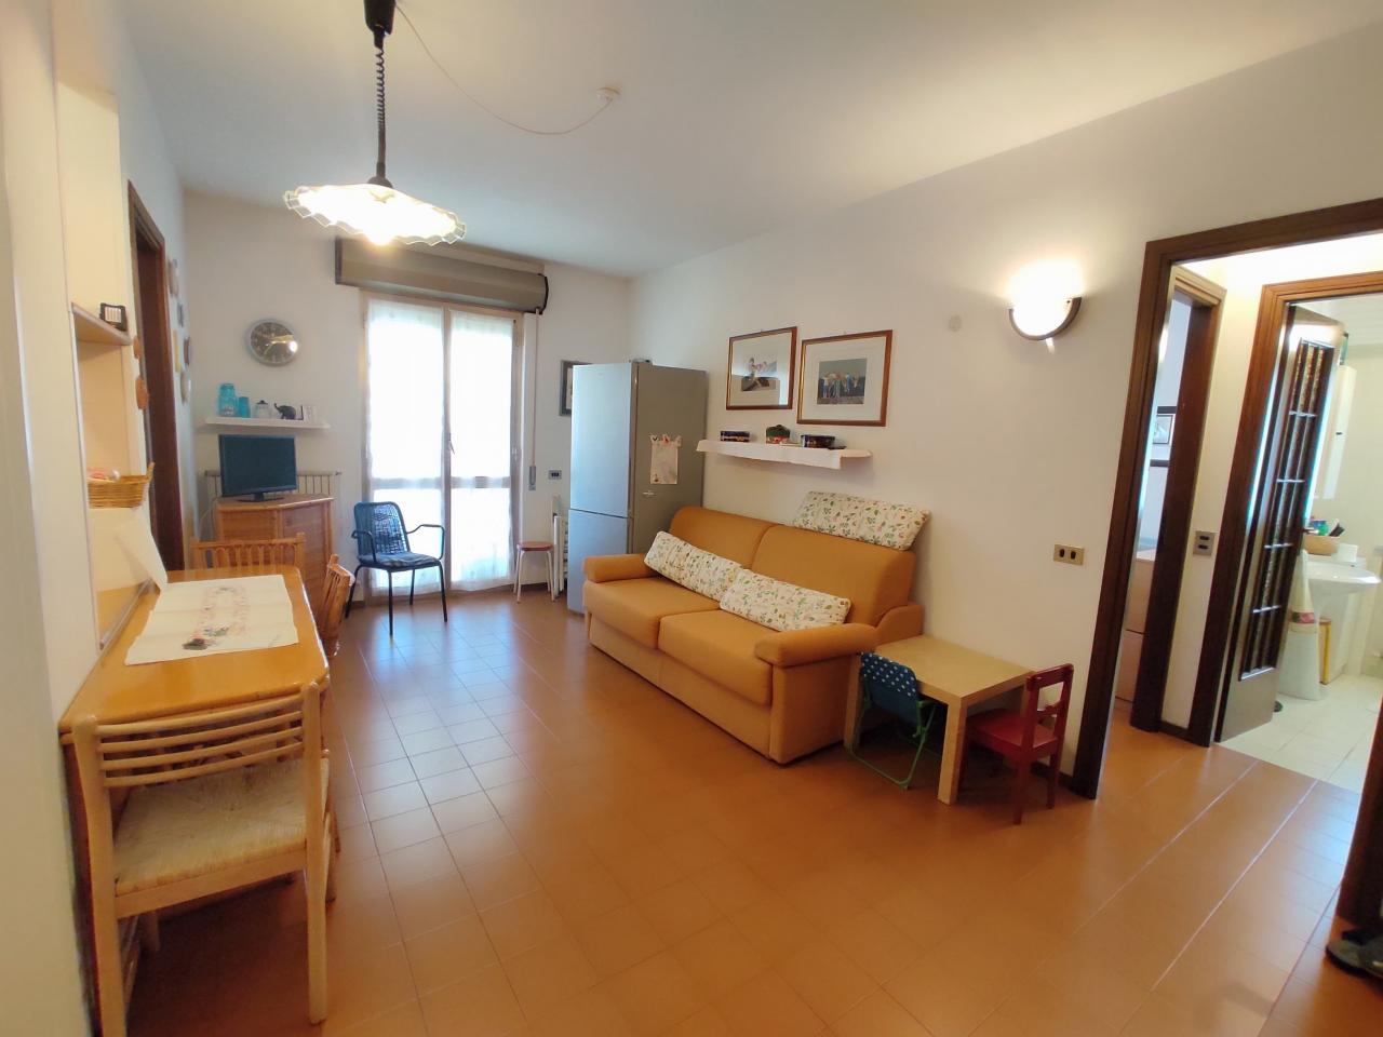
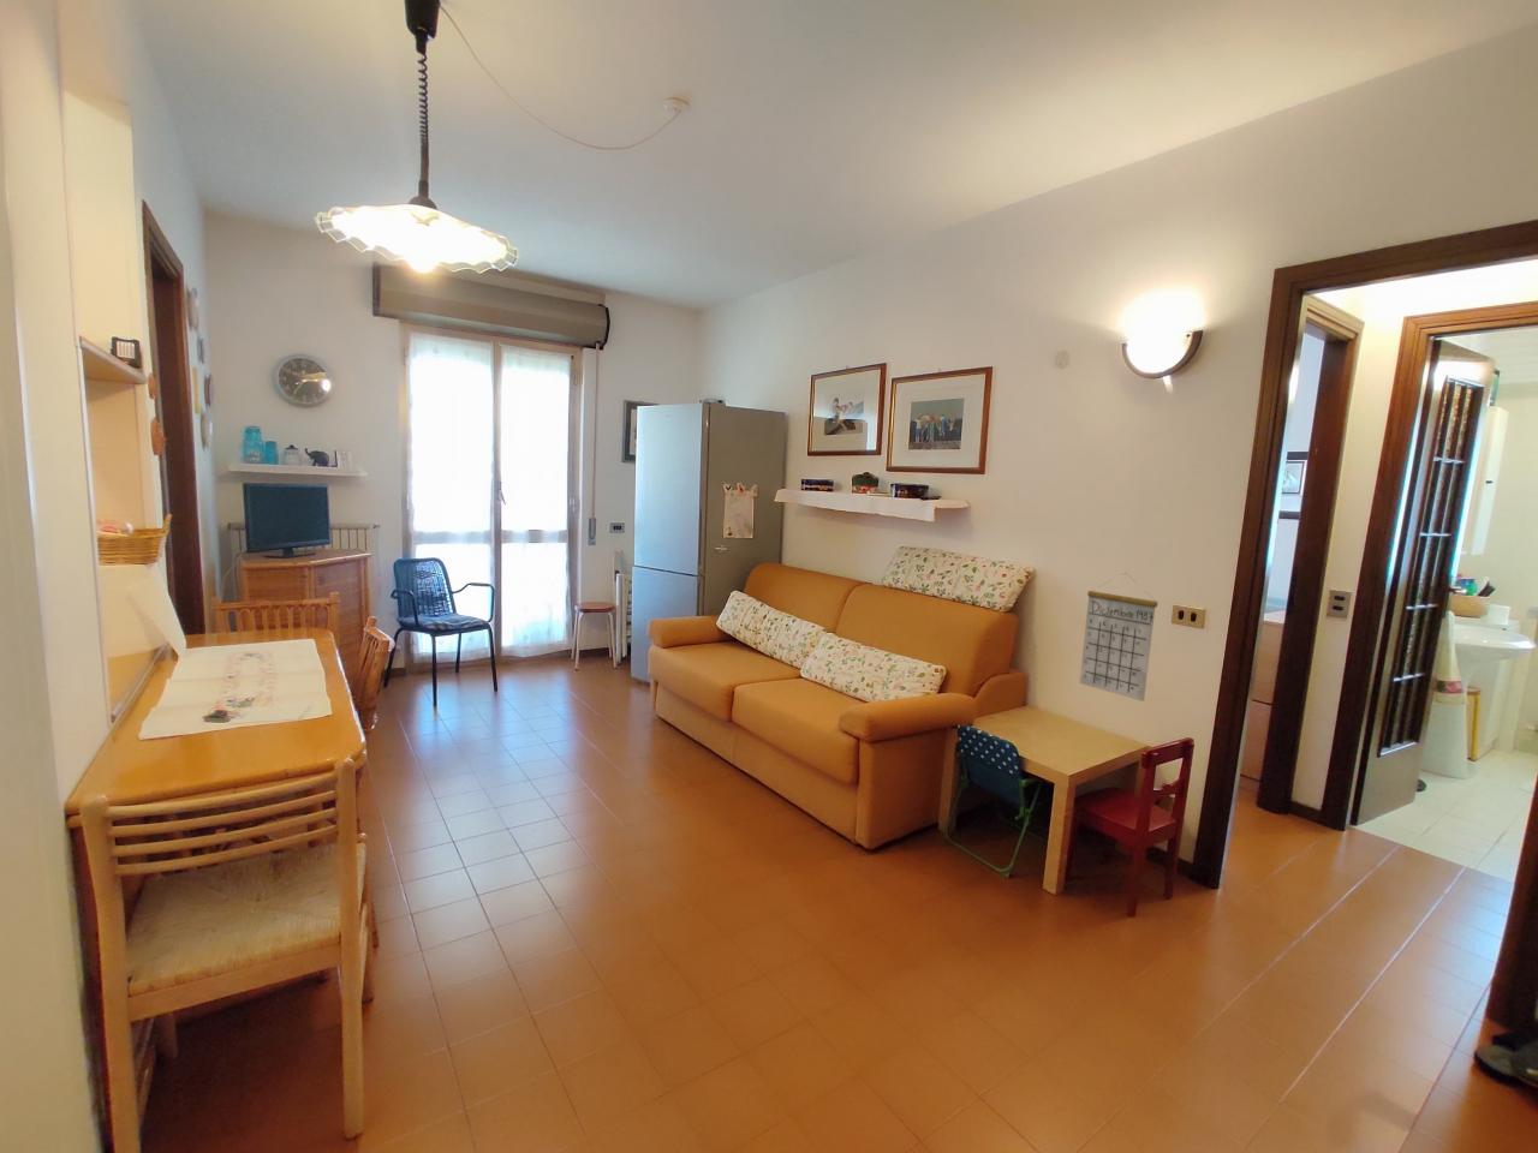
+ calendar (1117, 633)
